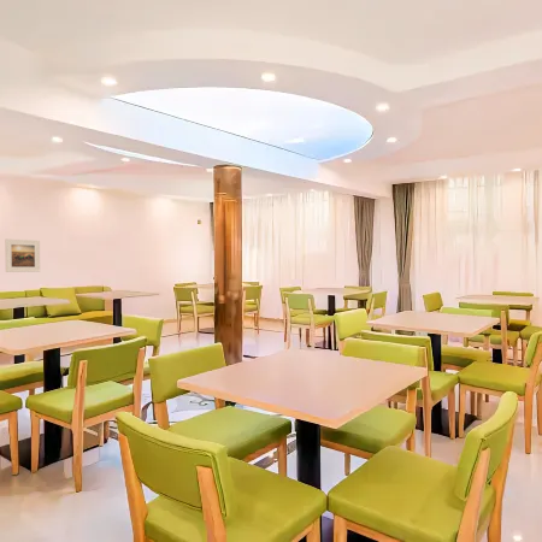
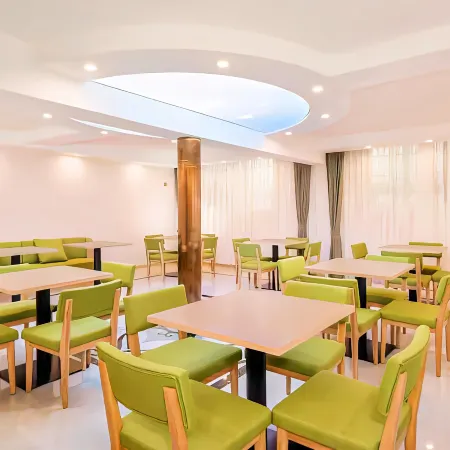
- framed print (23, 255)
